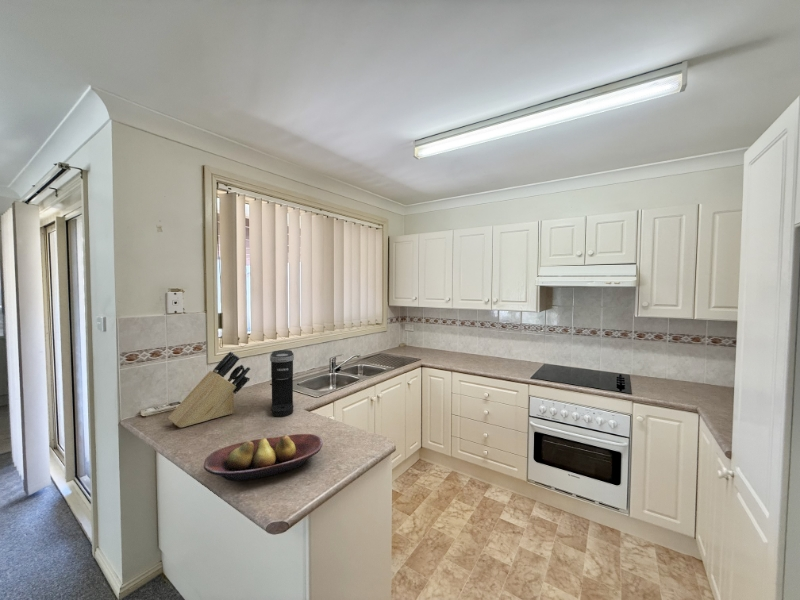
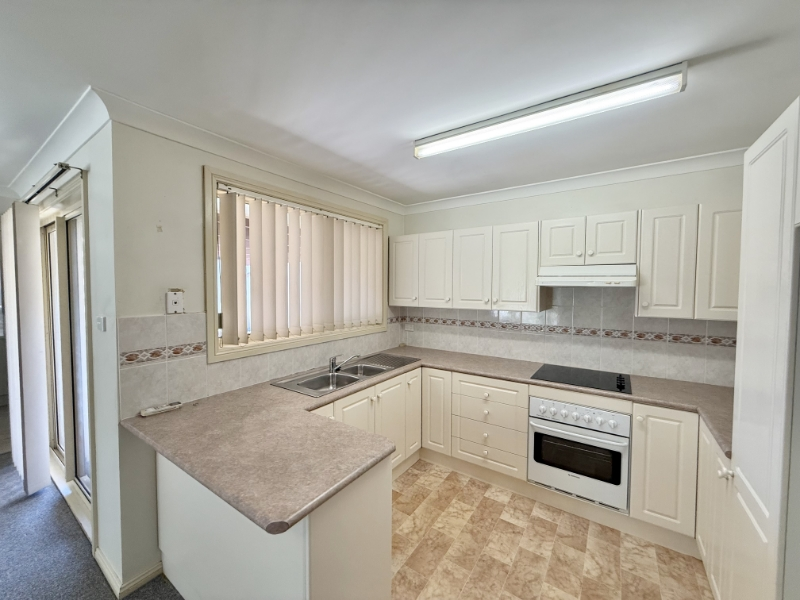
- fruit bowl (267, 452)
- knife block (212, 385)
- coffee maker (282, 380)
